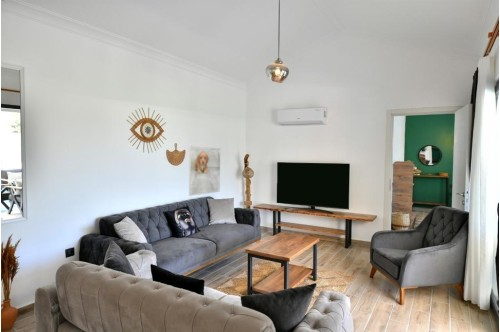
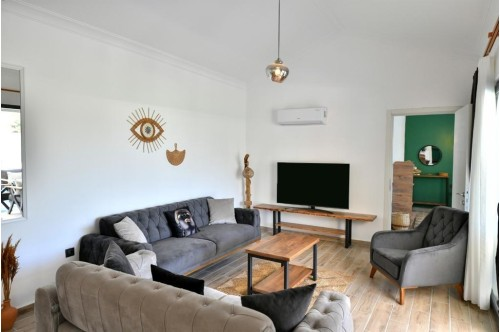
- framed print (205, 170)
